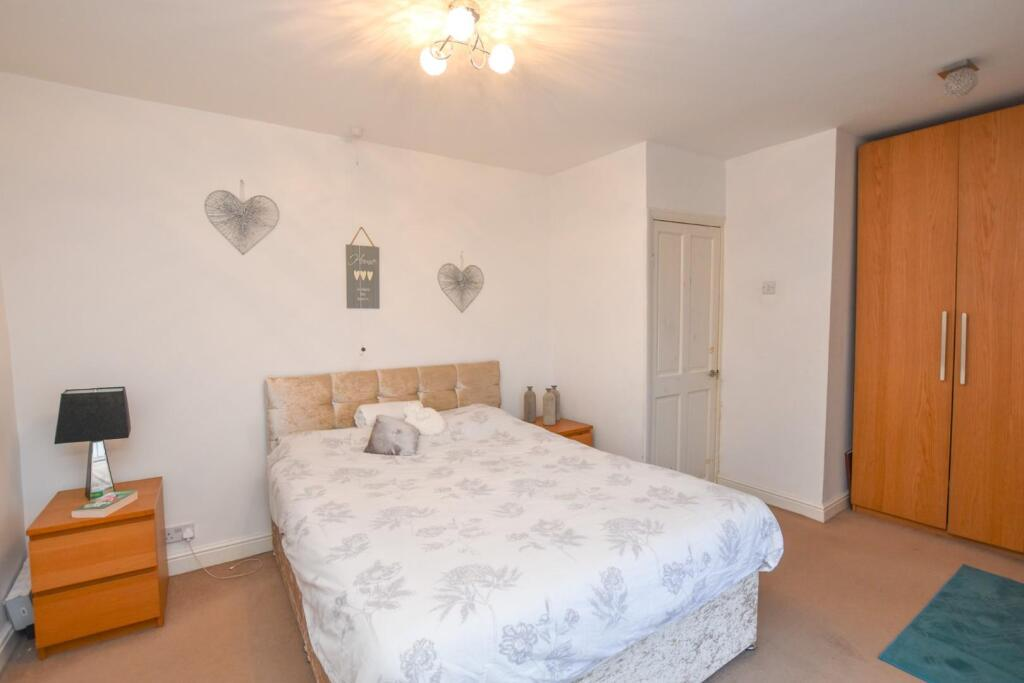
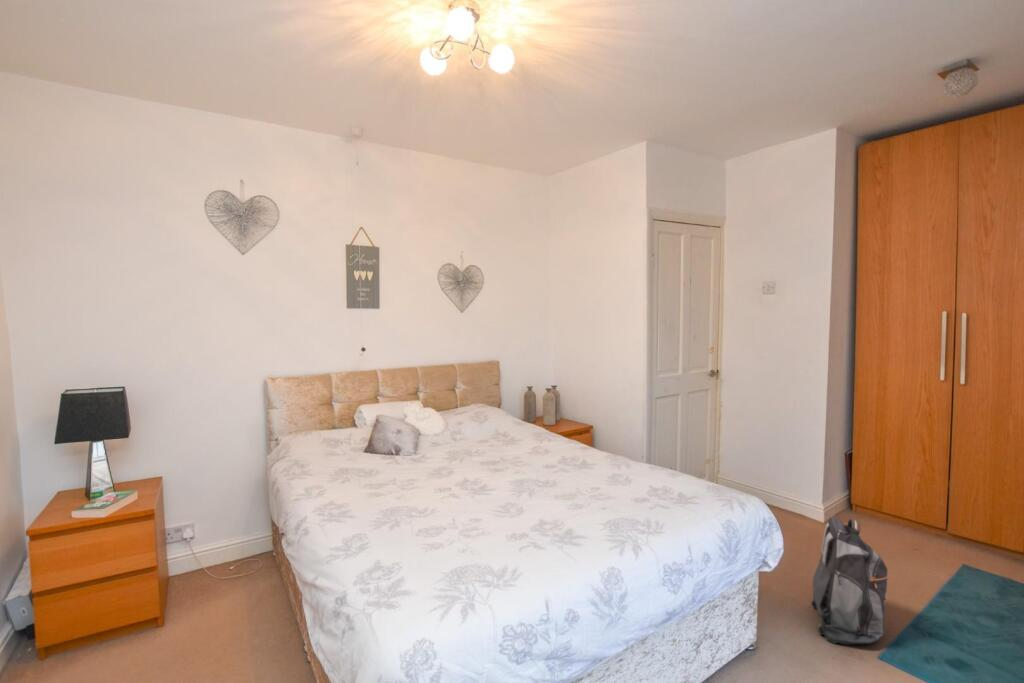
+ backpack (841, 572)
